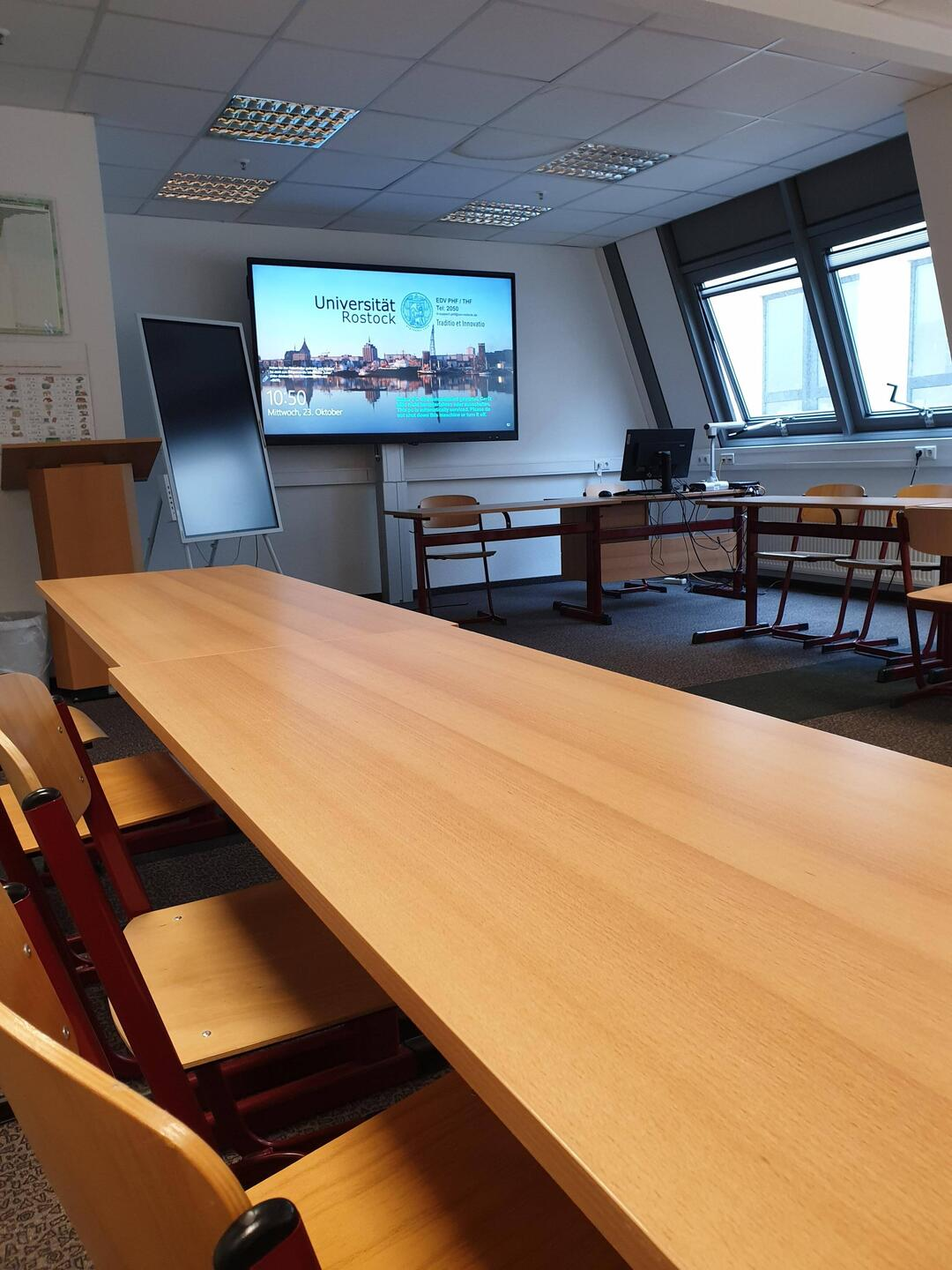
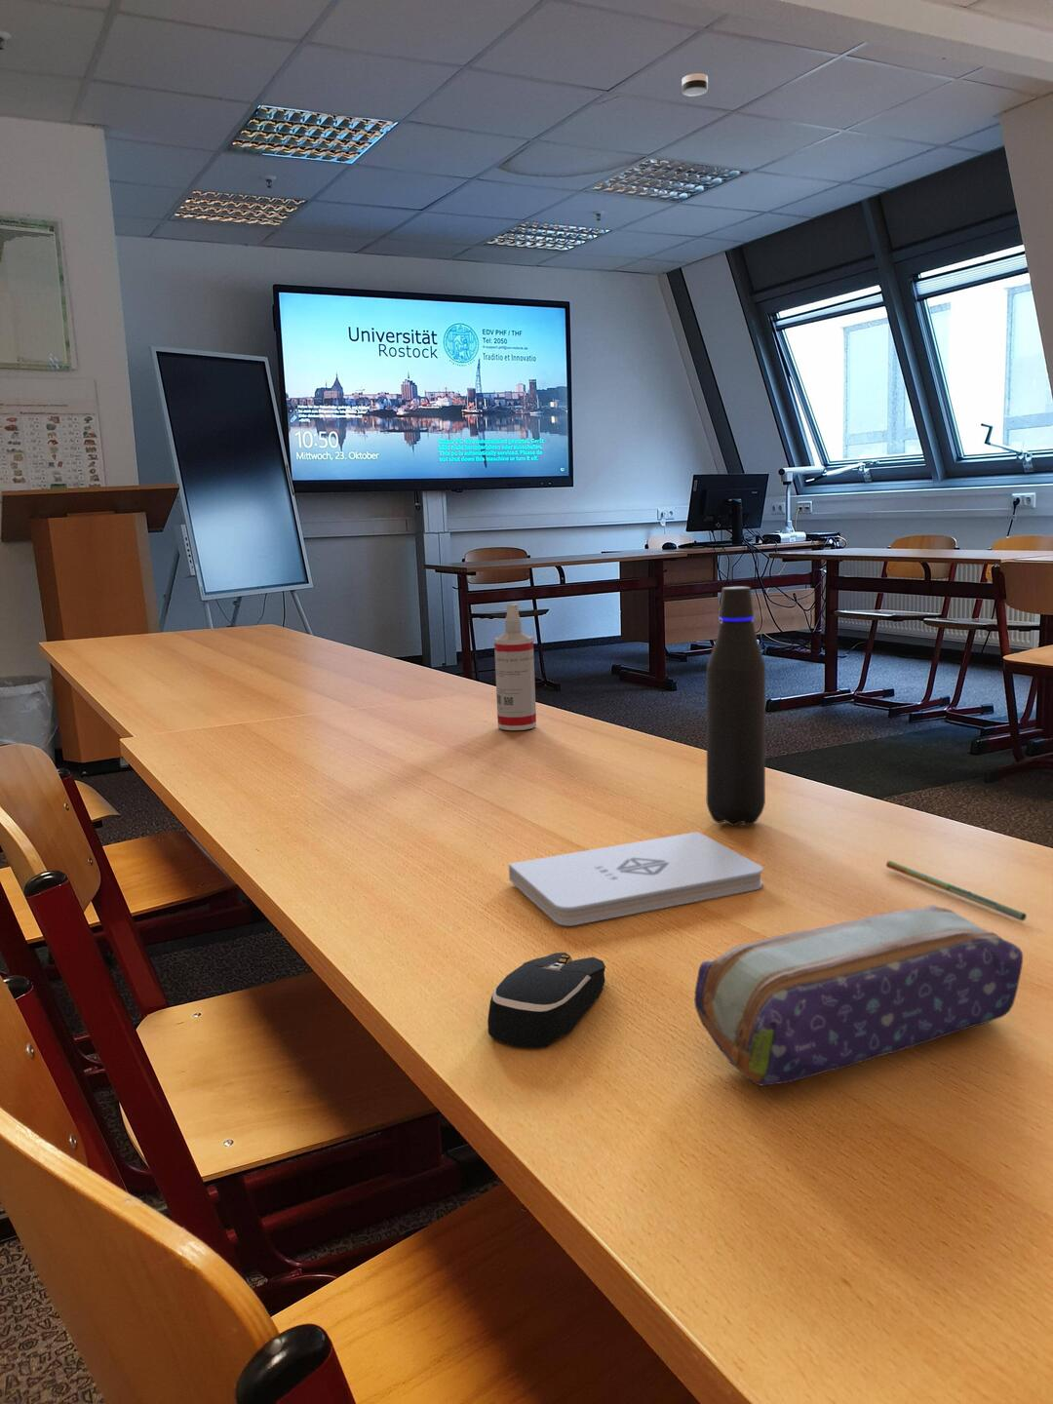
+ spray bottle (514, 664)
+ pencil case (855, 985)
+ pen (950, 888)
+ smoke detector (695, 84)
+ computer mouse (548, 987)
+ notepad (636, 874)
+ water bottle (736, 706)
